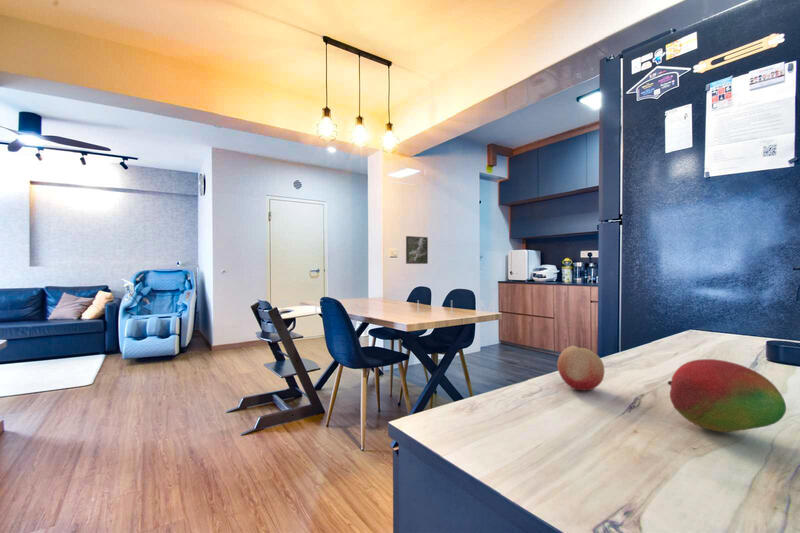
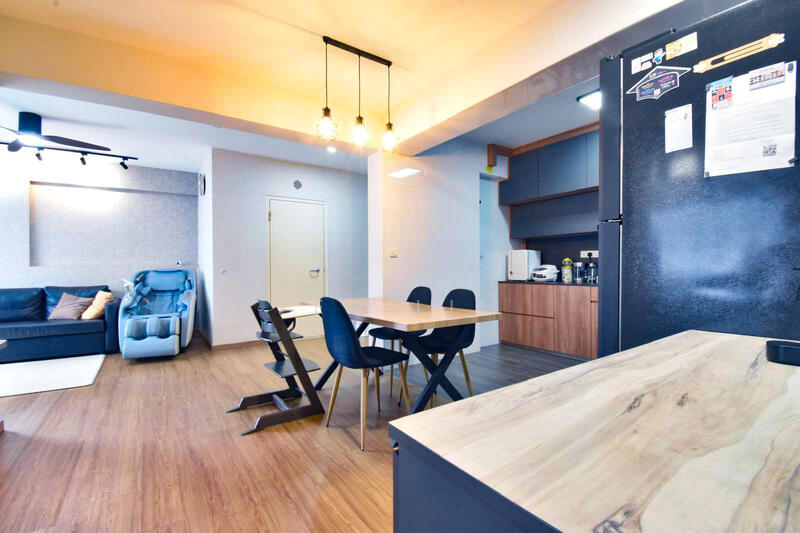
- fruit (580, 367)
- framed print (417, 250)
- fruit (720, 396)
